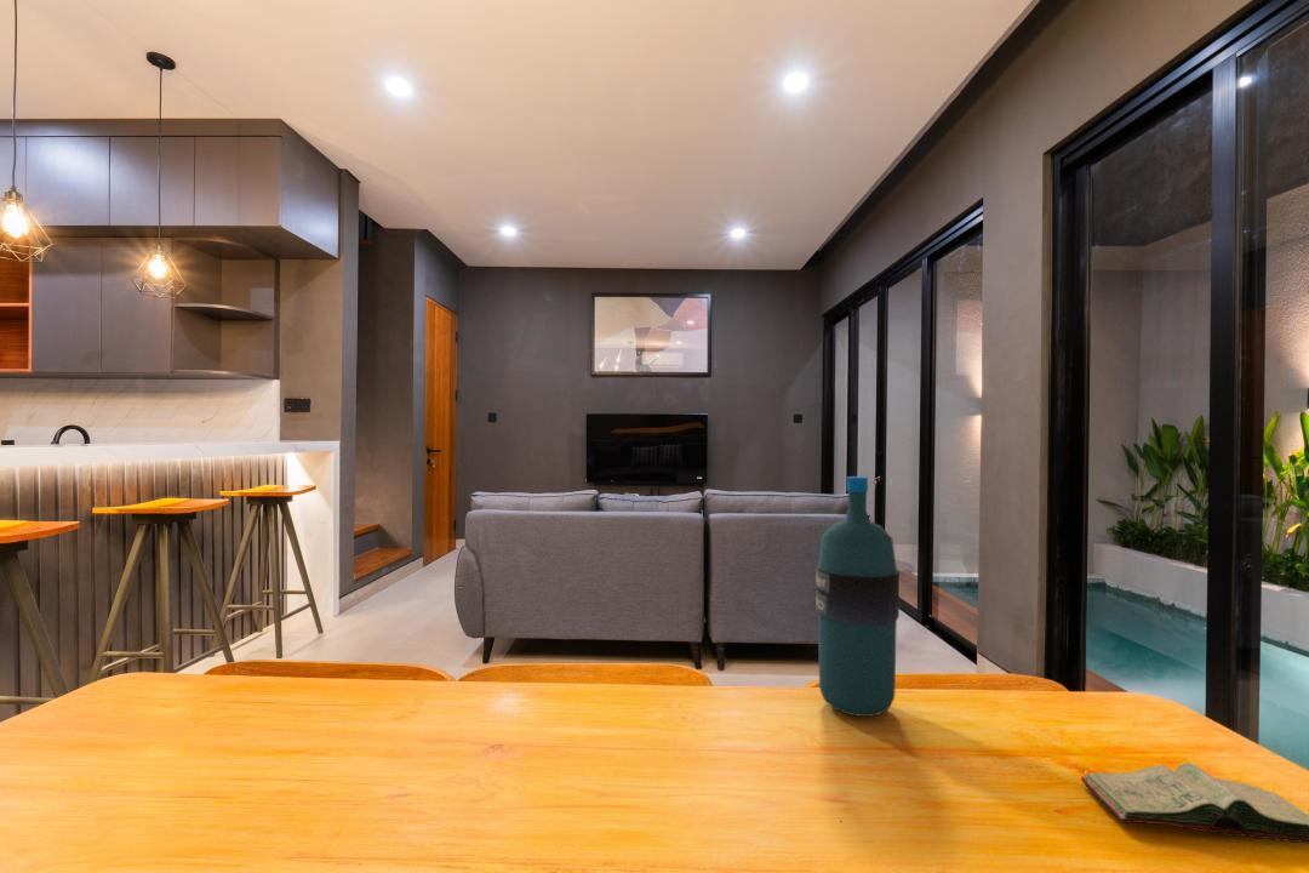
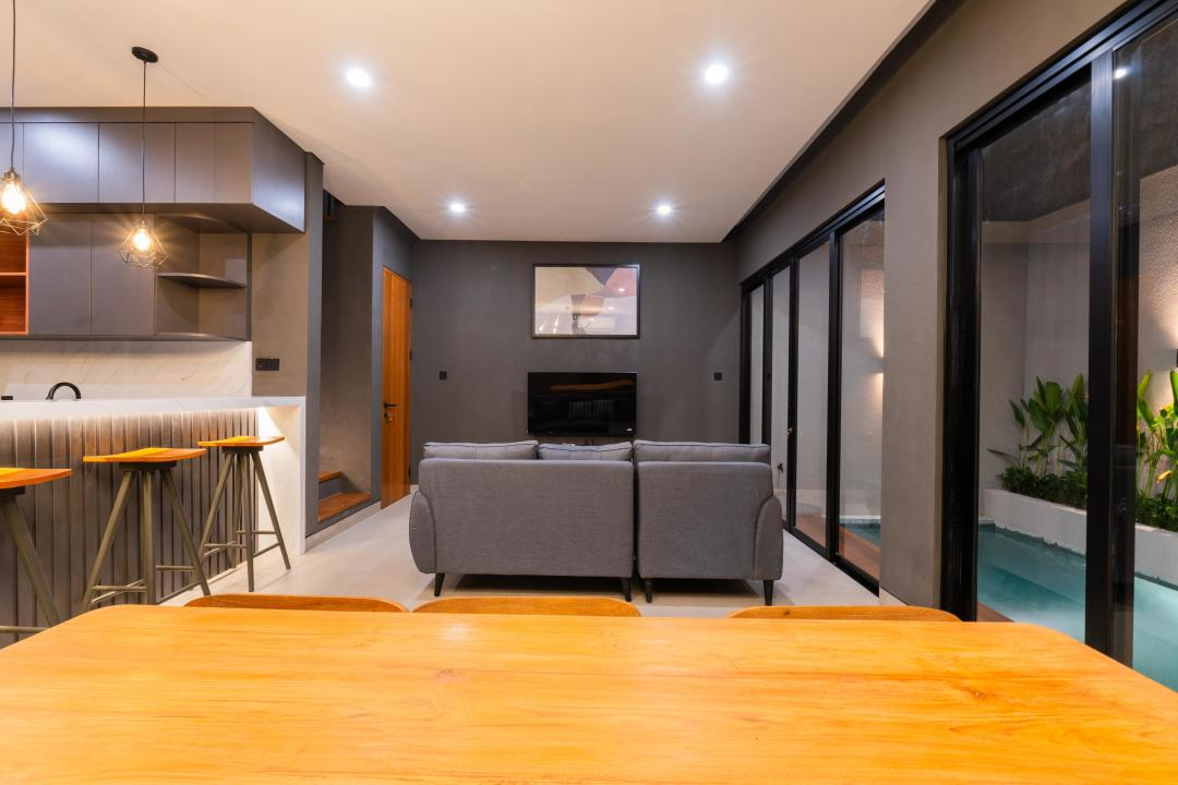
- water bottle (856, 592)
- book (1201, 795)
